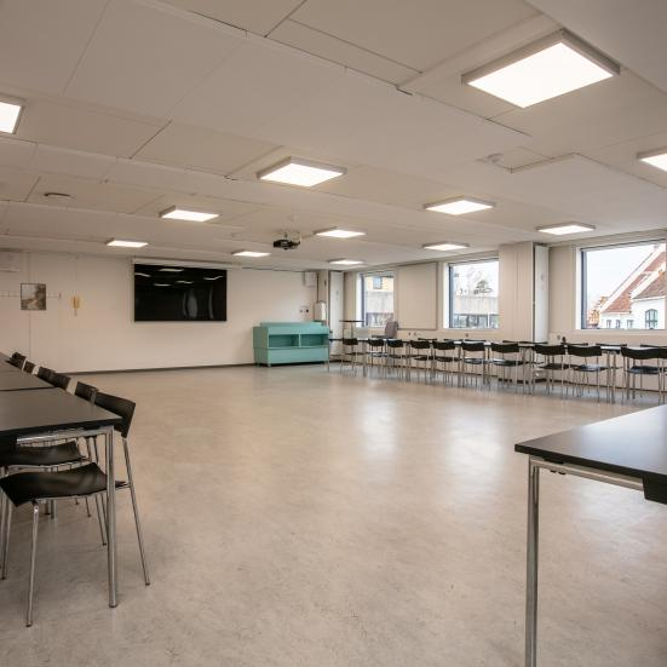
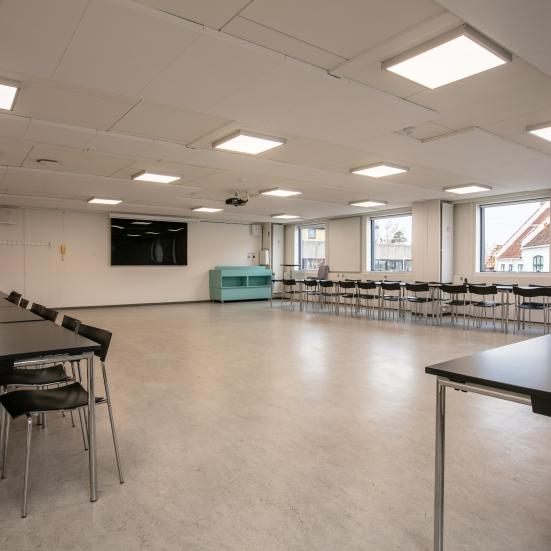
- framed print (33, 297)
